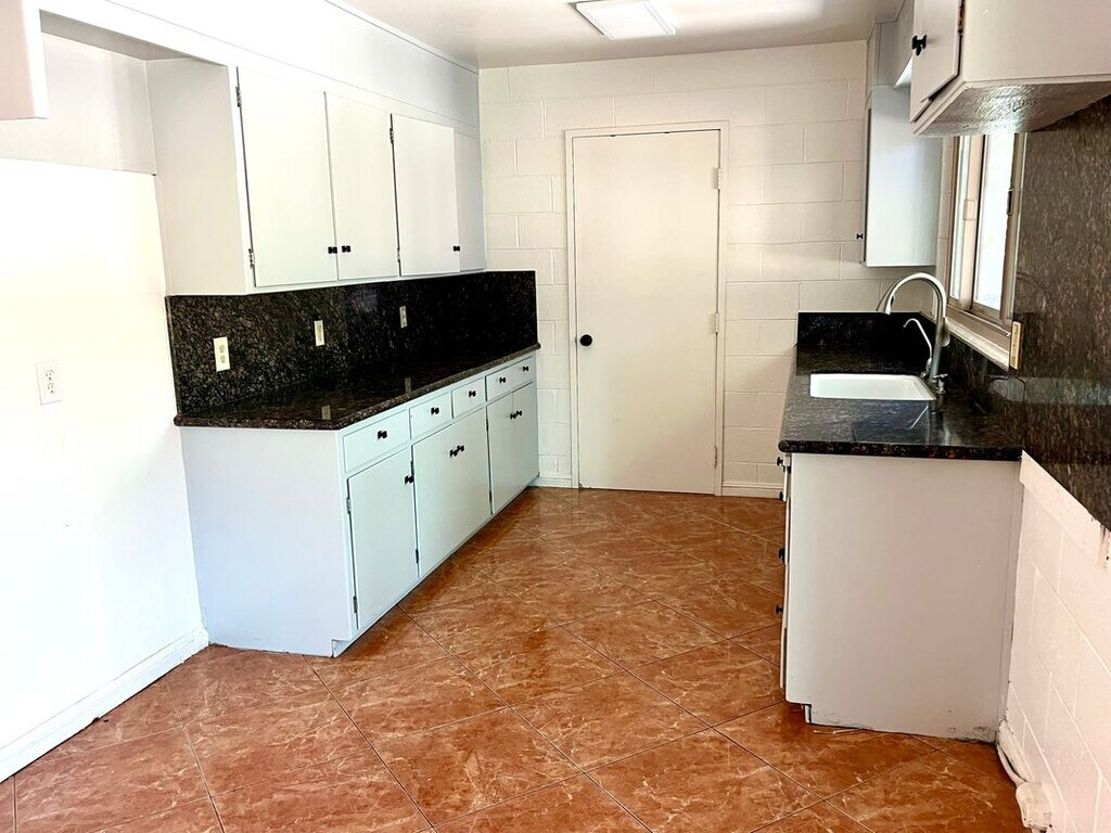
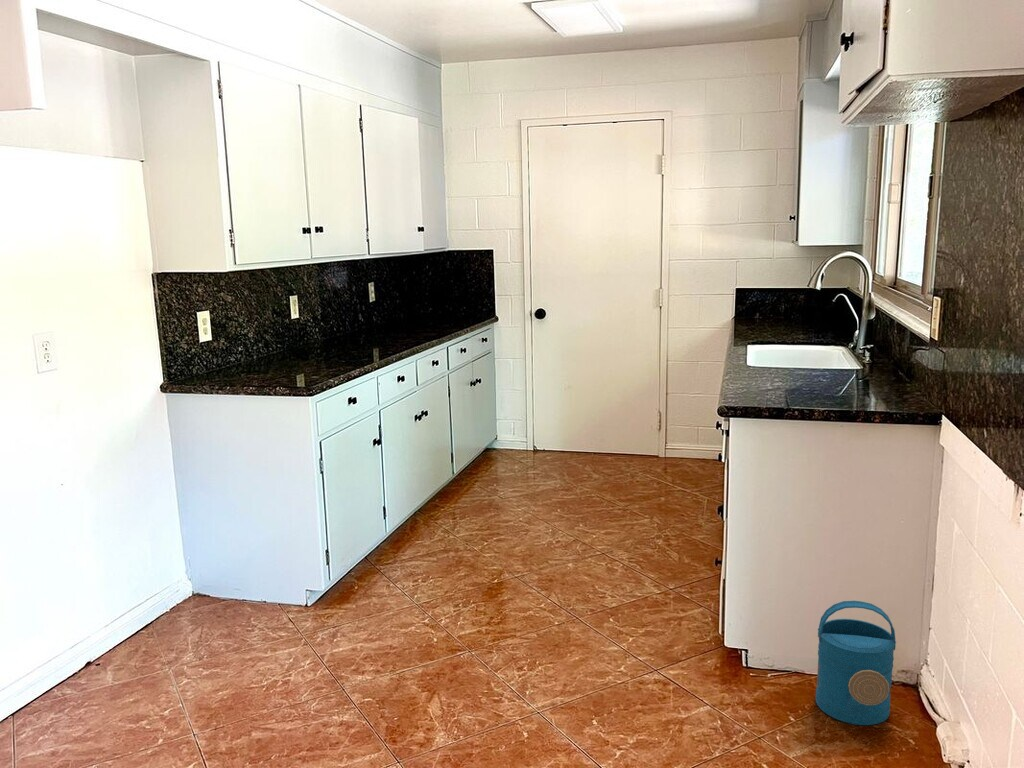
+ watering can (858, 668)
